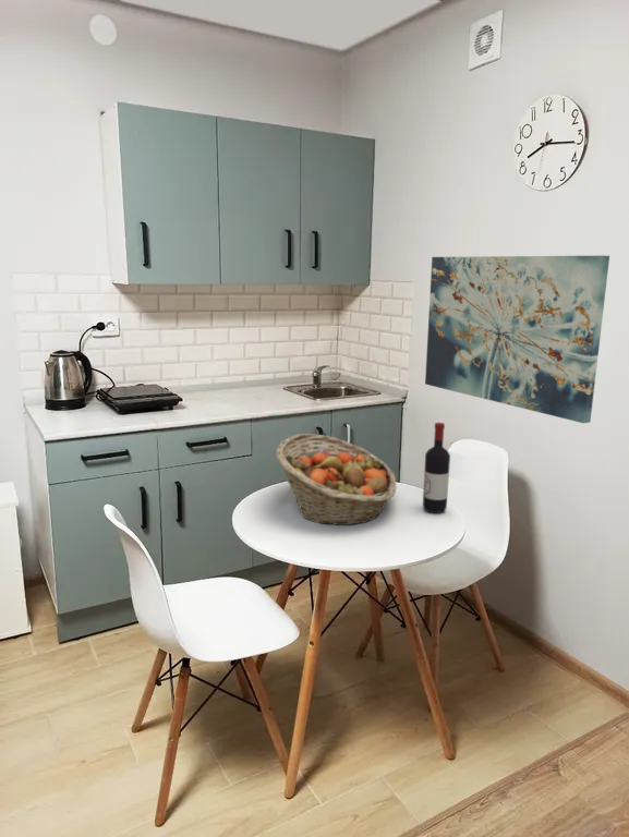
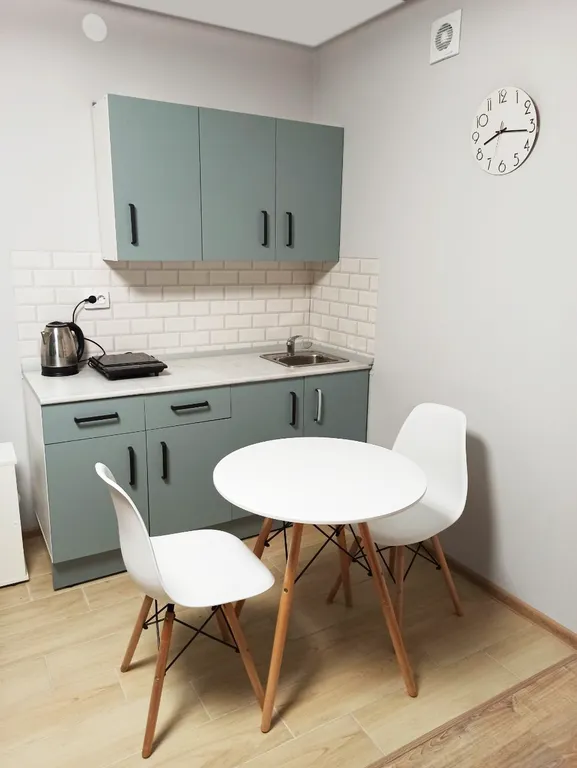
- fruit basket (337, 475)
- wine bottle (436, 468)
- wall art (501, 330)
